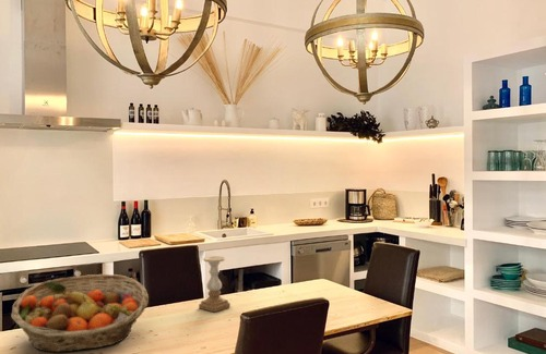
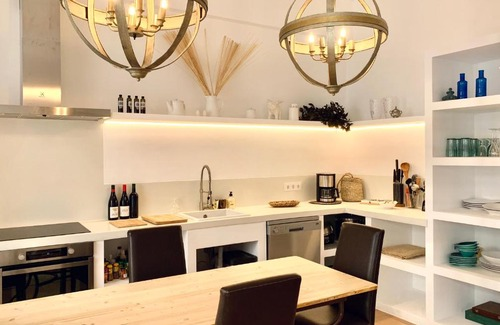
- fruit basket (83, 310)
- candle holder (214, 282)
